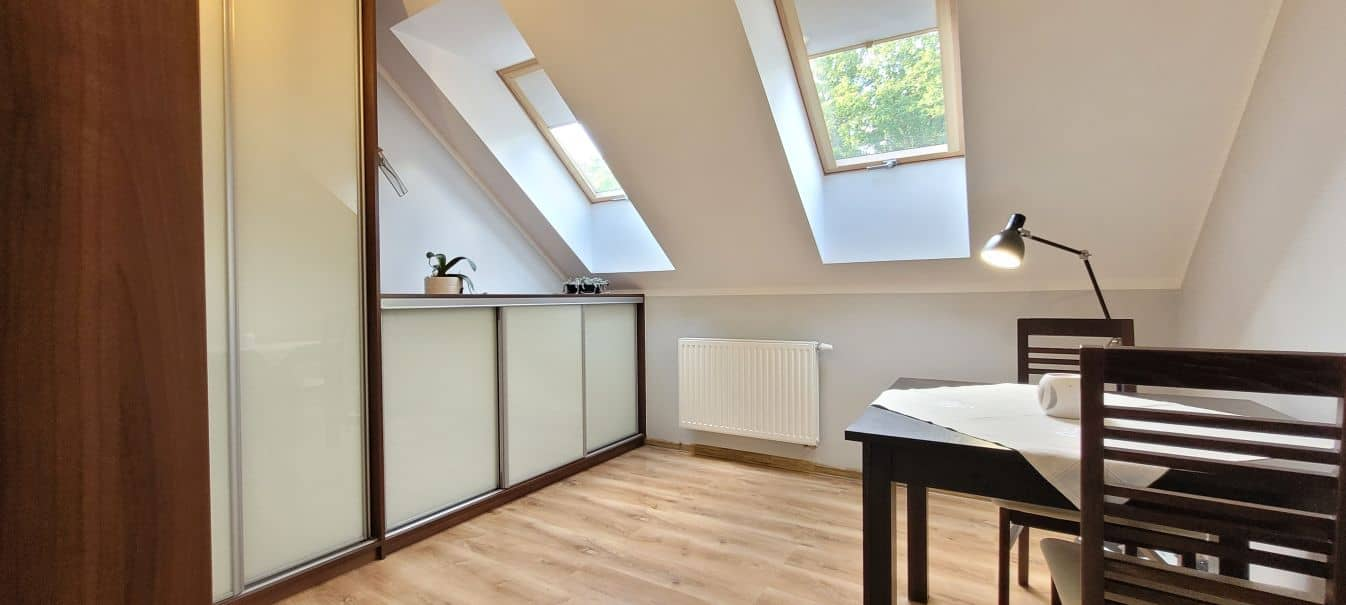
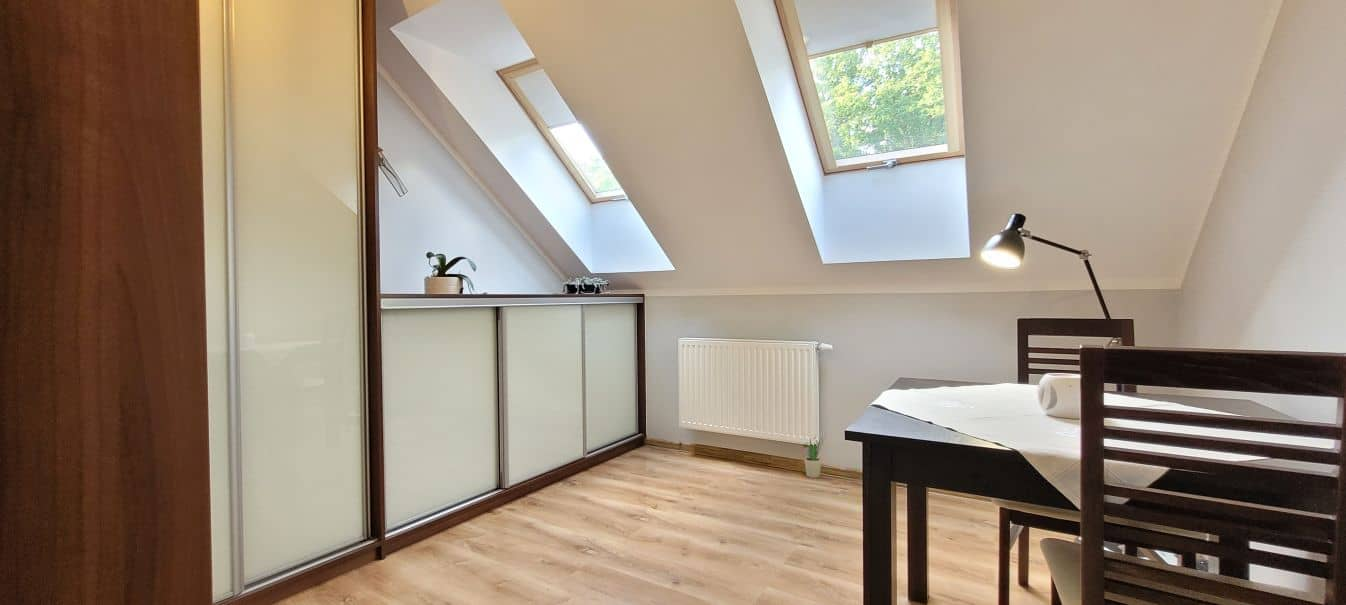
+ potted plant (814, 452)
